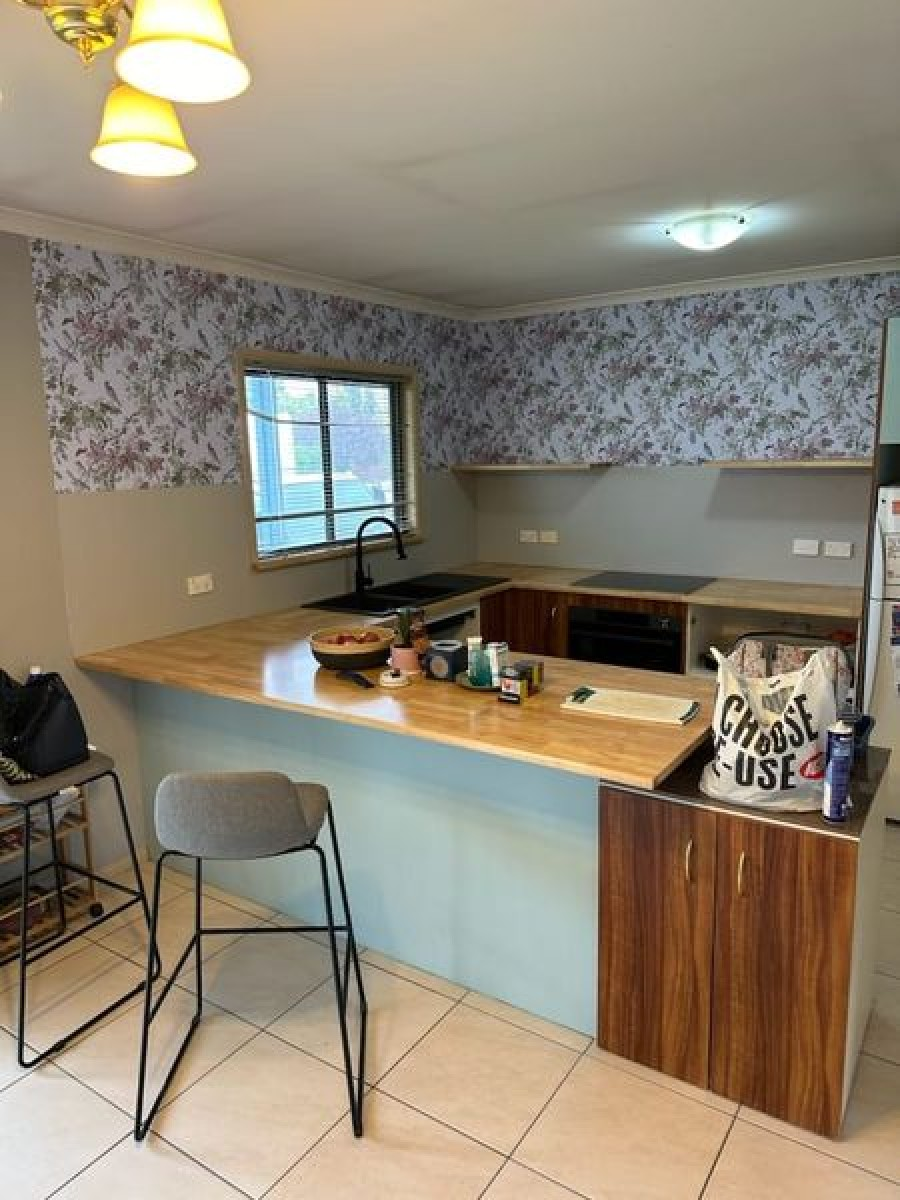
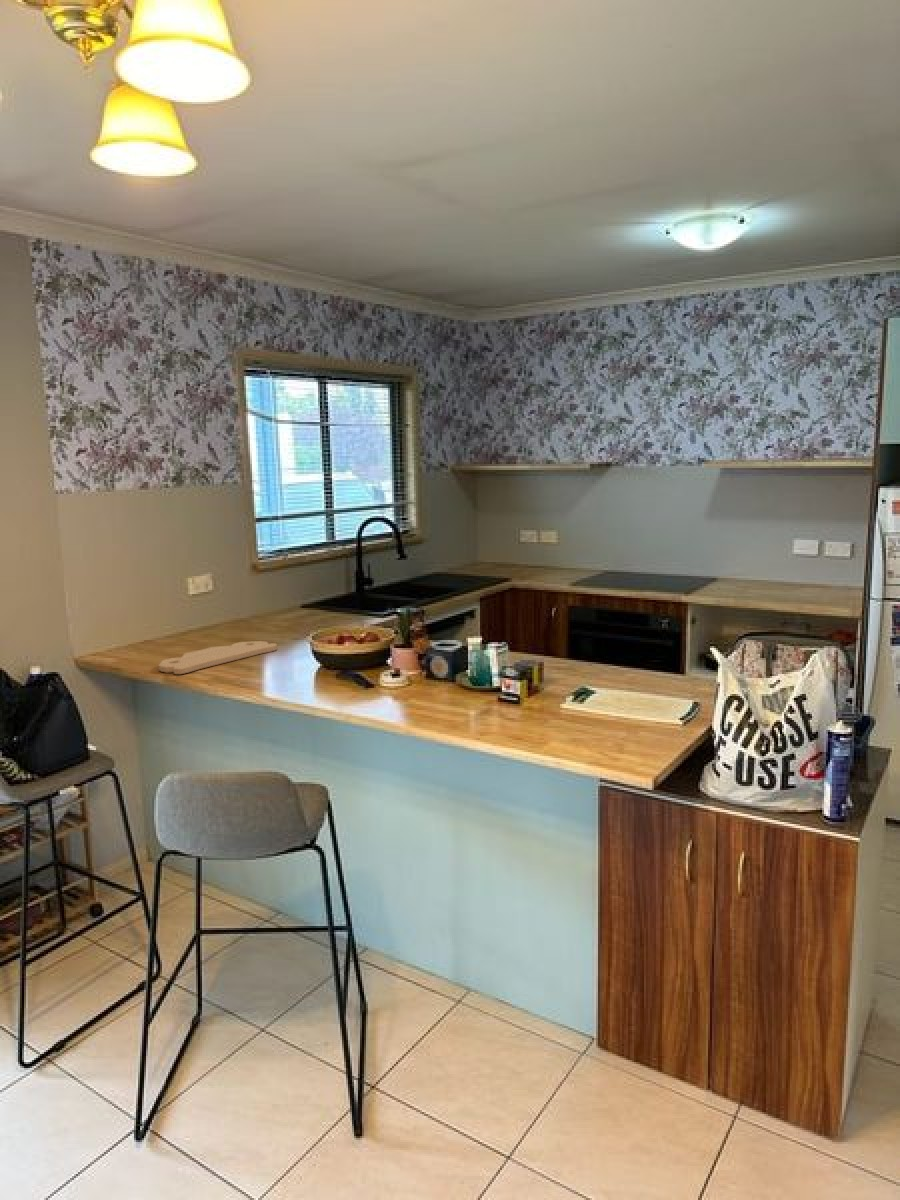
+ cutting board (215, 655)
